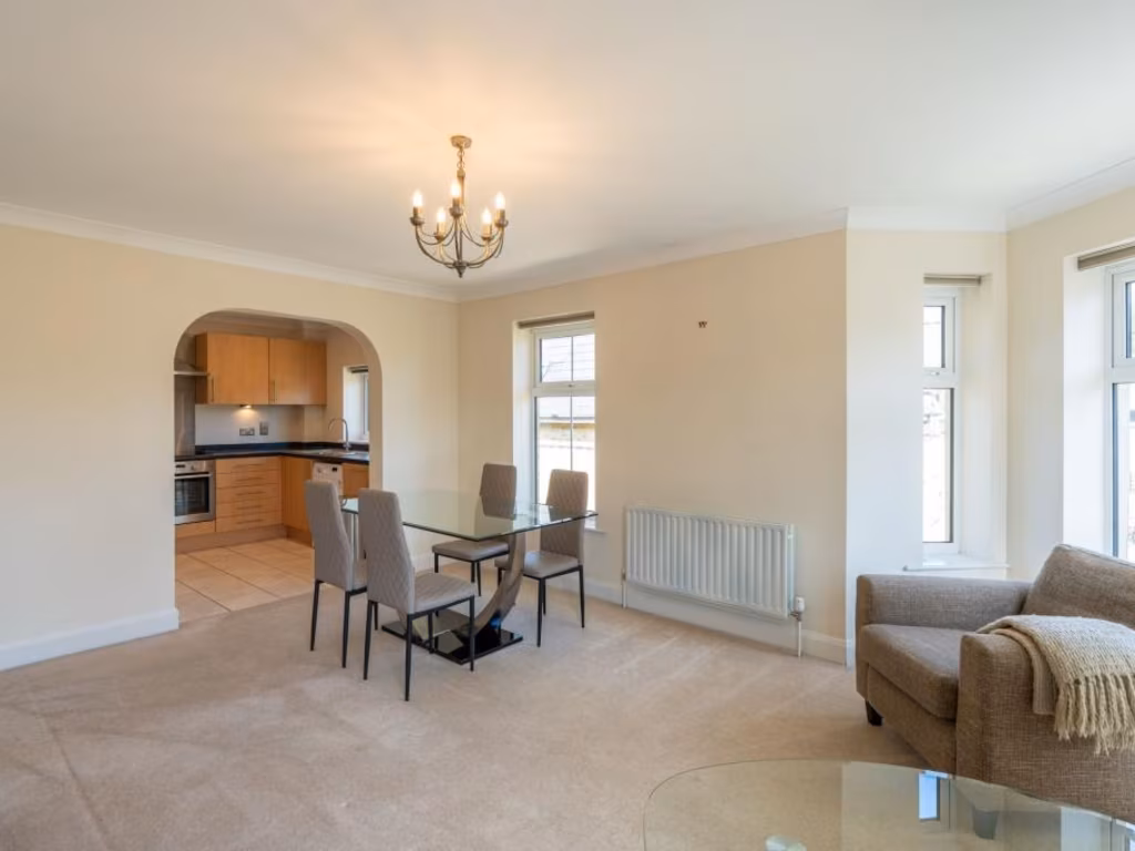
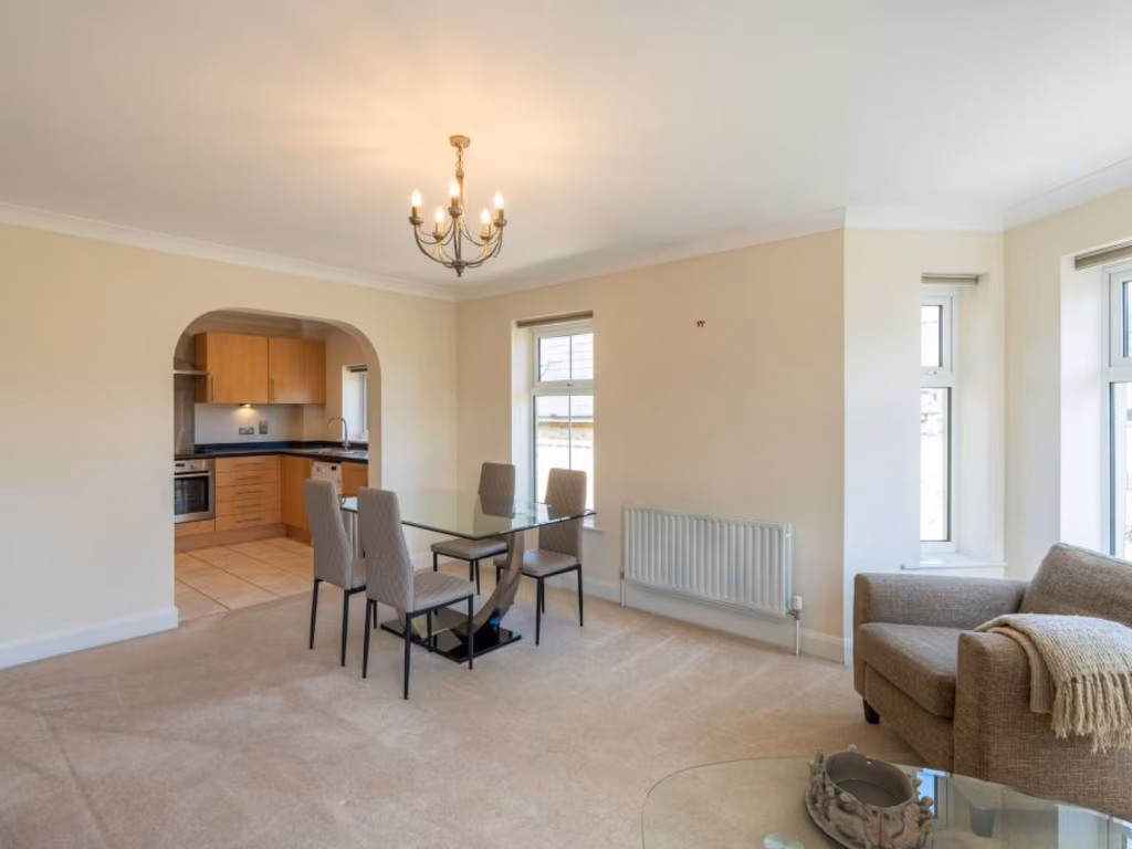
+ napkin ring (866, 804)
